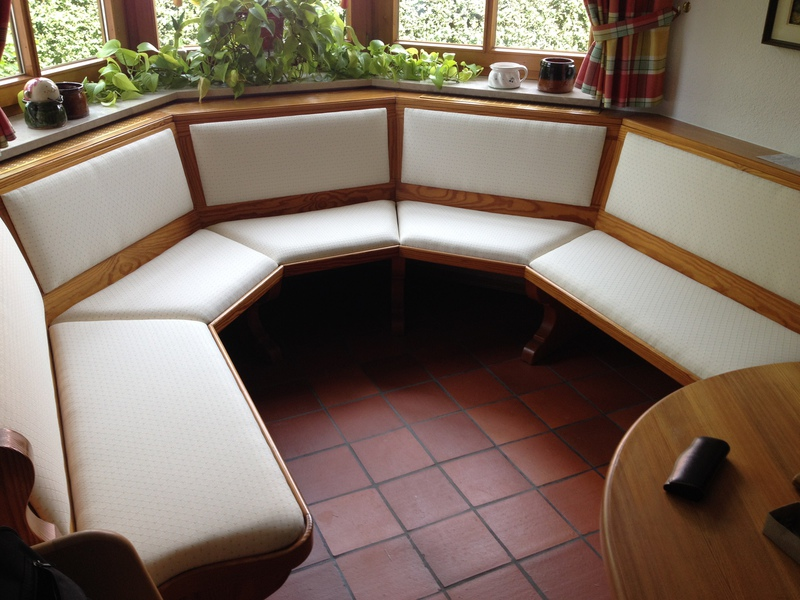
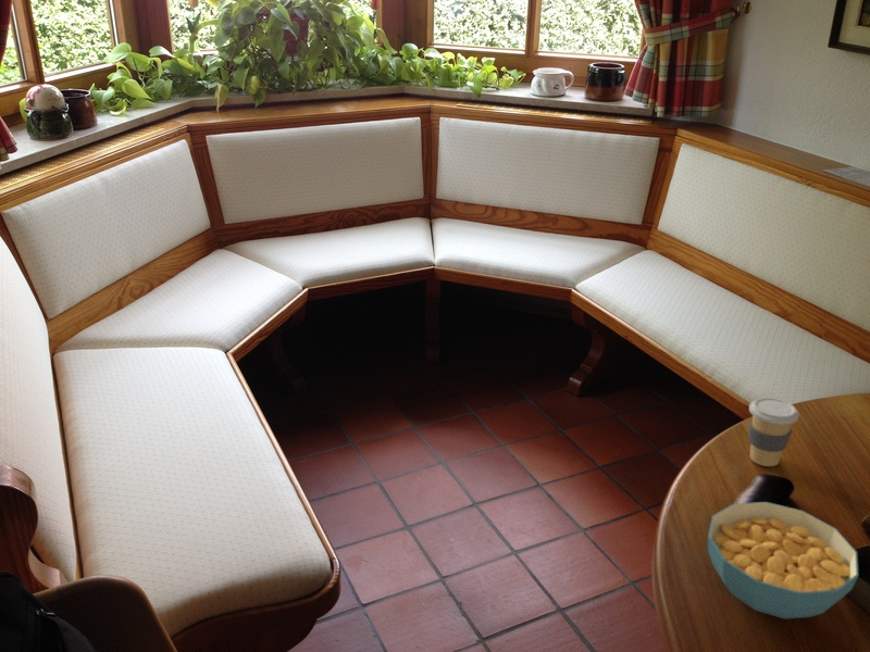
+ coffee cup (769, 432)
+ cereal bowl (775, 570)
